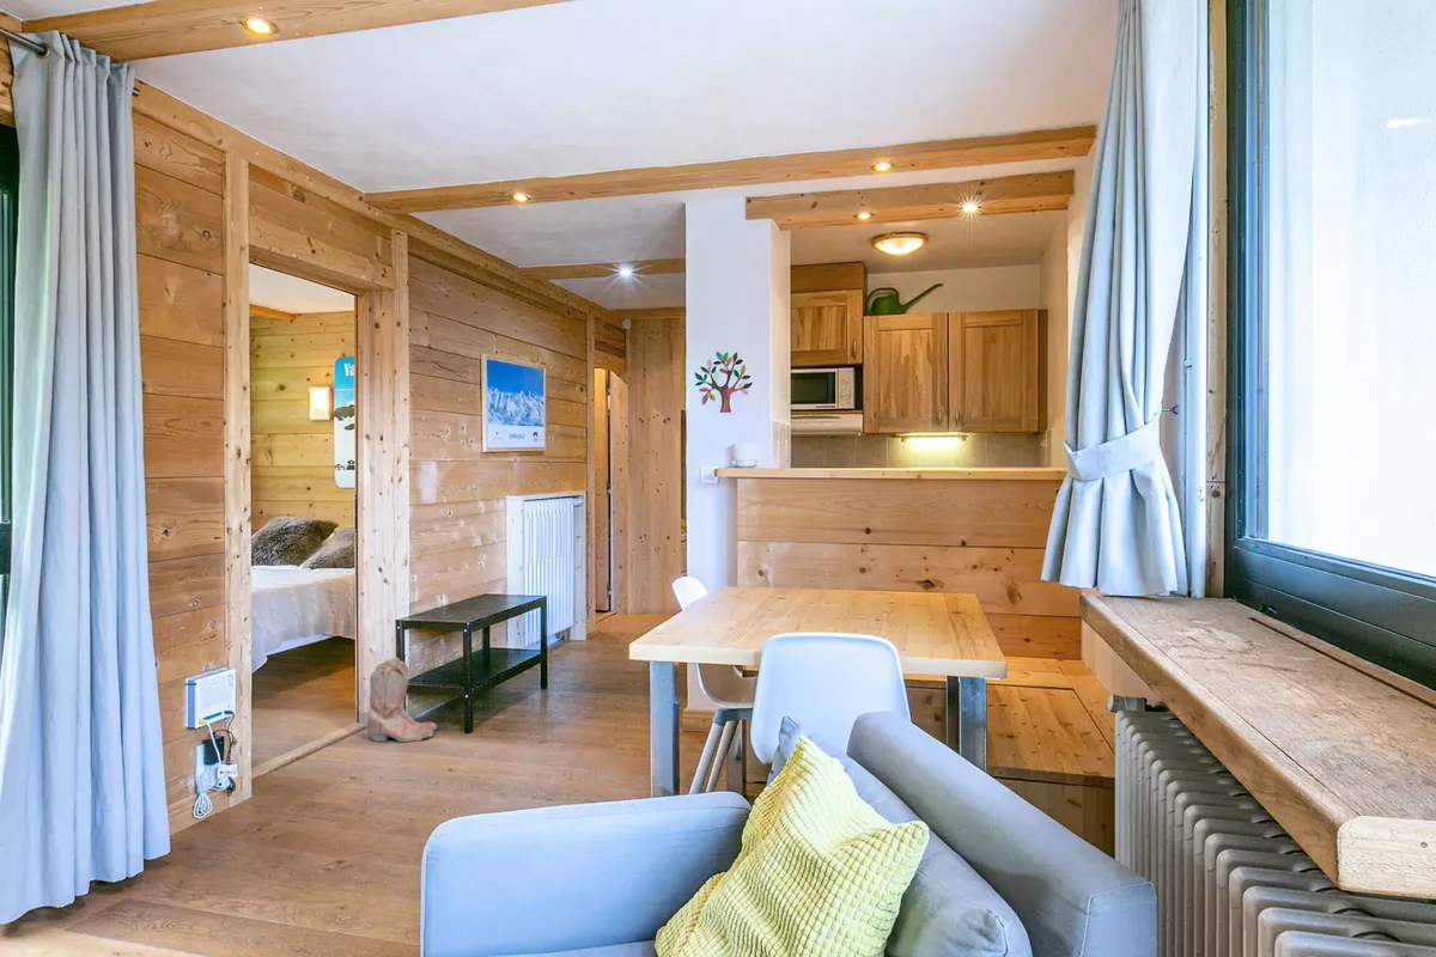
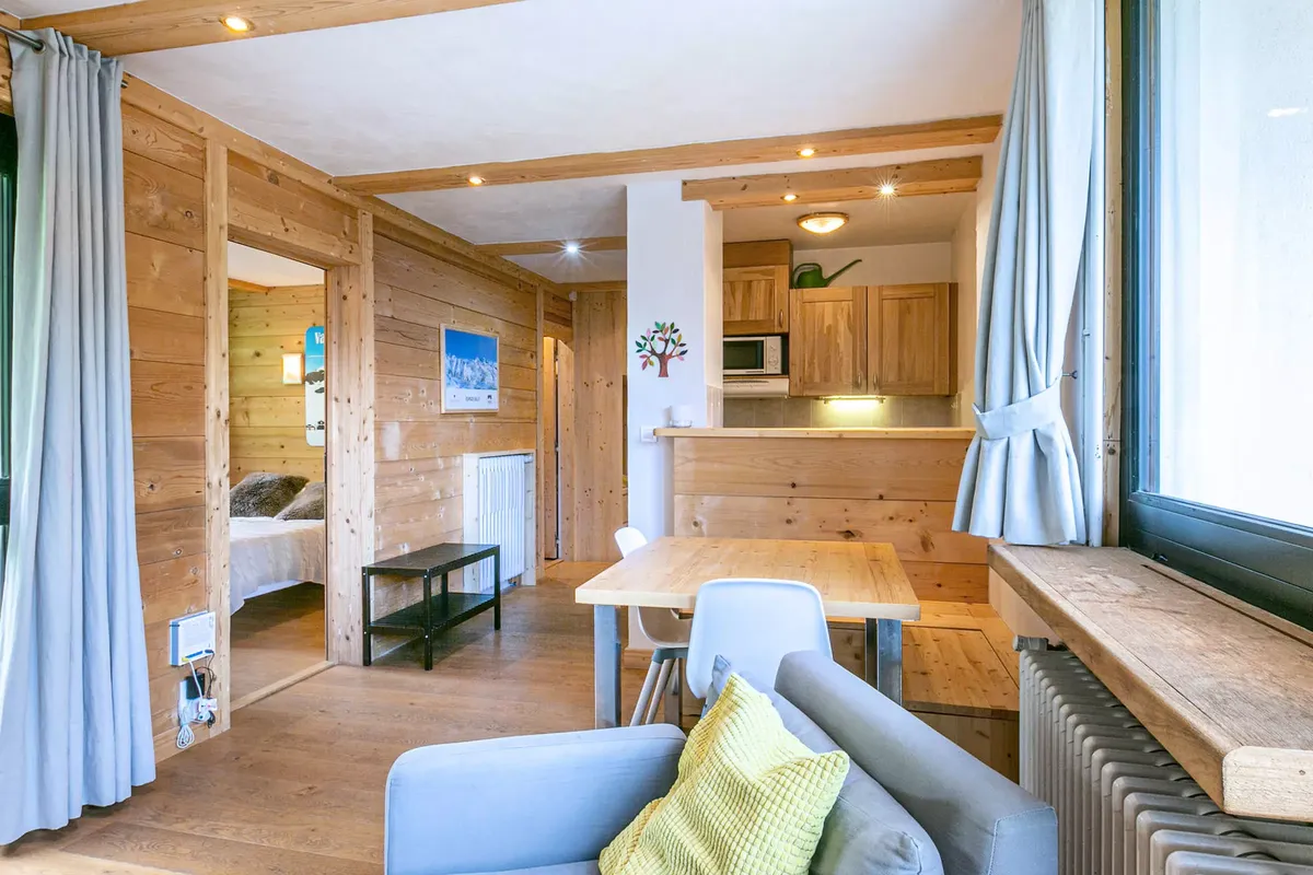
- boots (403, 697)
